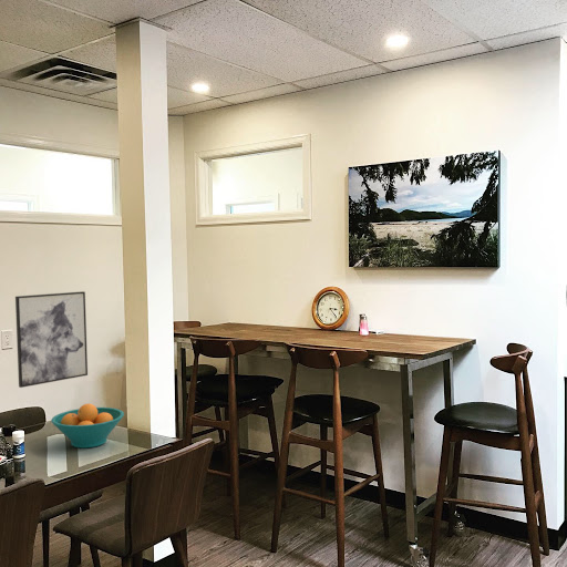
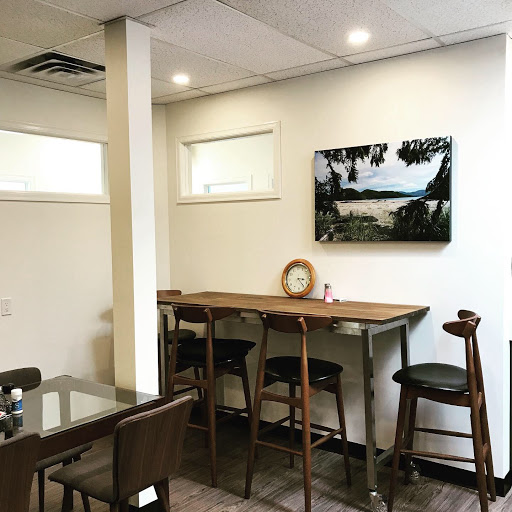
- fruit bowl (87, 423)
- wall art (53, 337)
